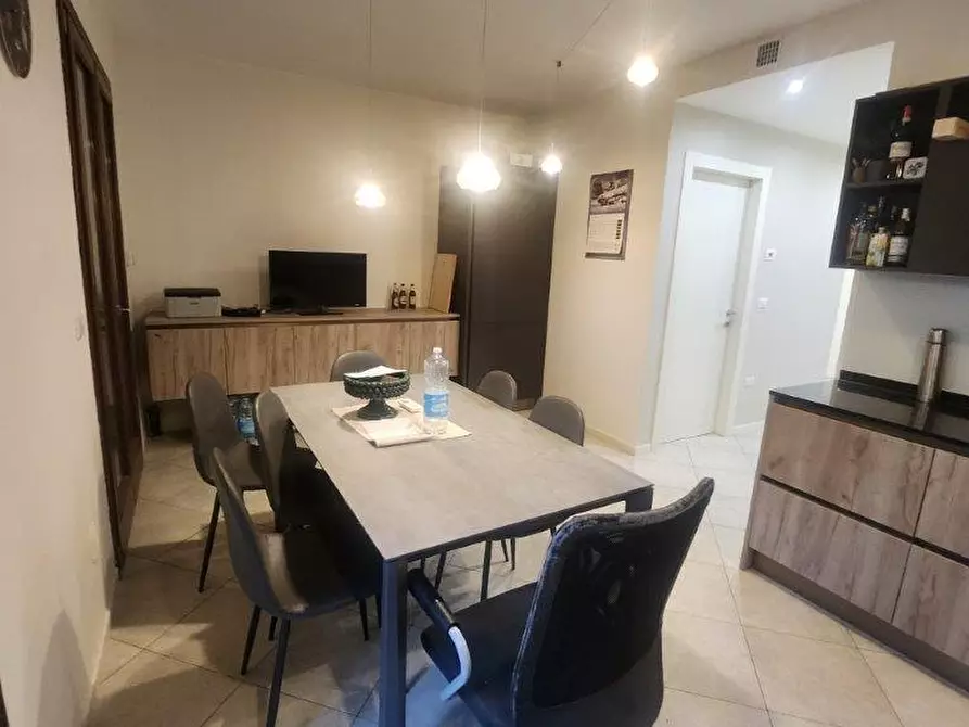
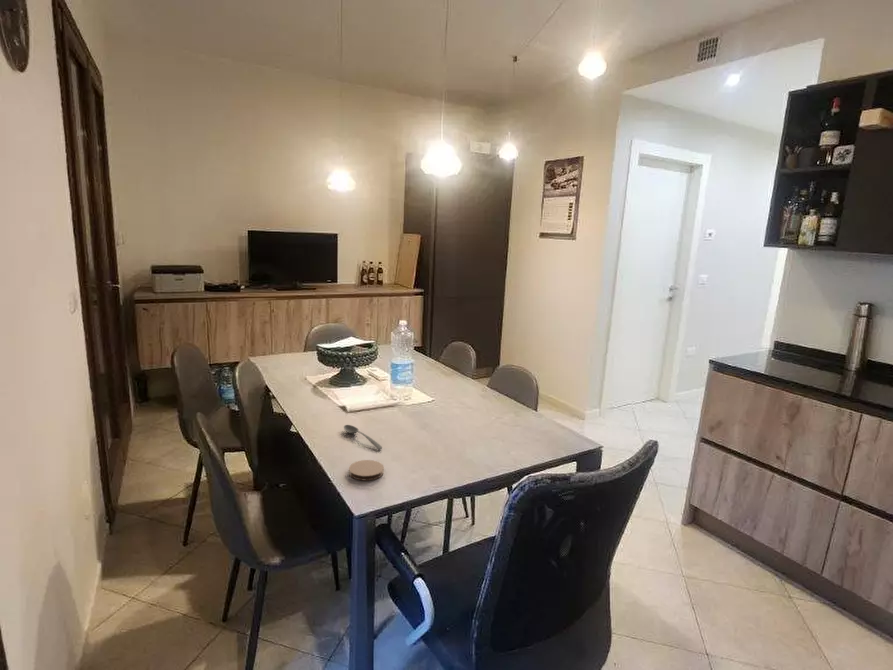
+ coaster (366, 469)
+ soupspoon (362, 434)
